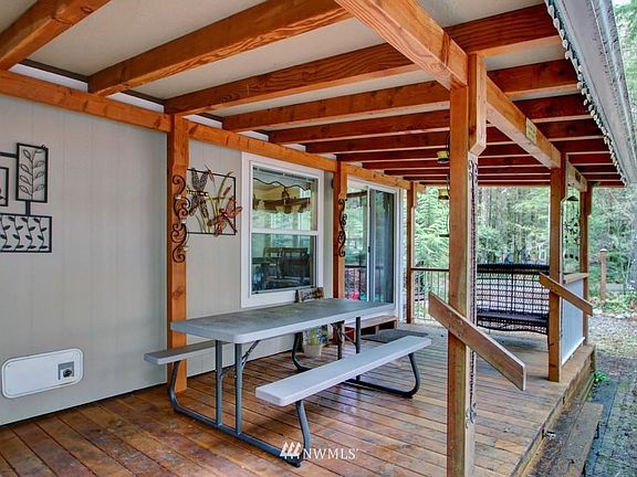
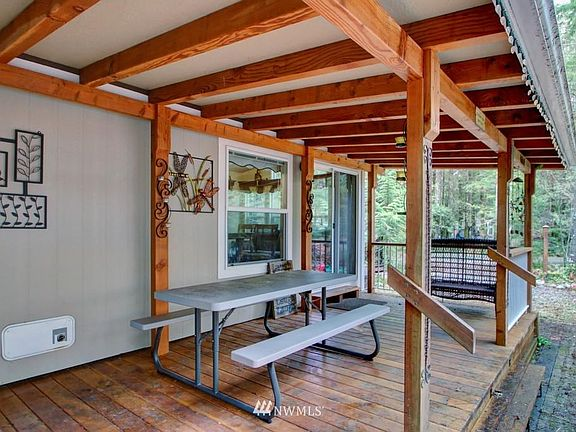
- potted plant (312, 336)
